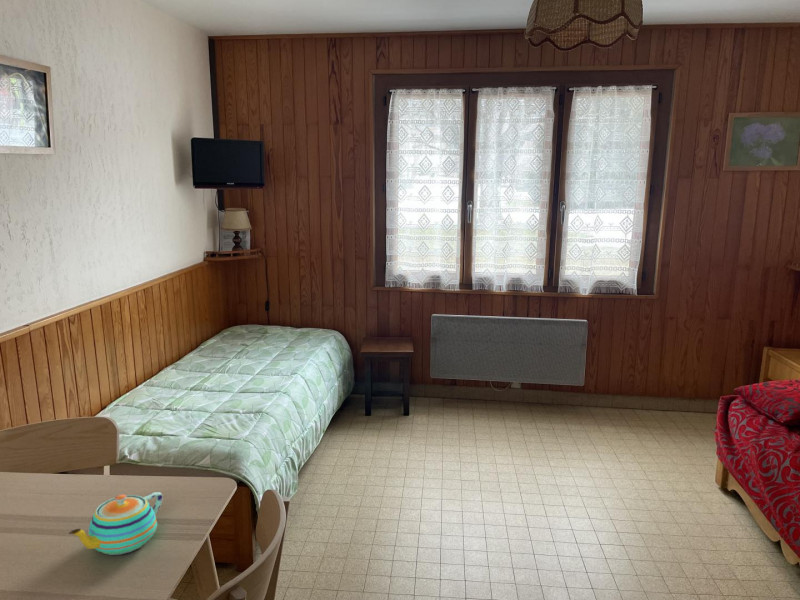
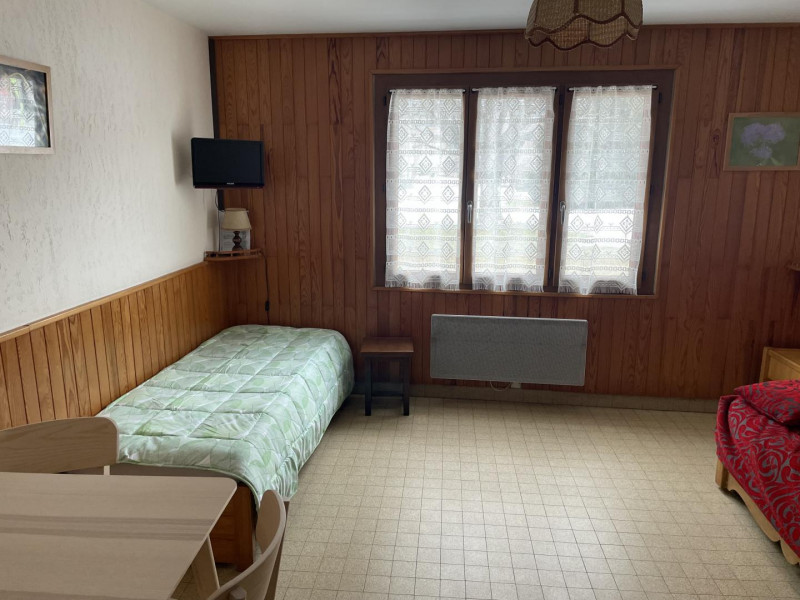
- teapot (119, 521)
